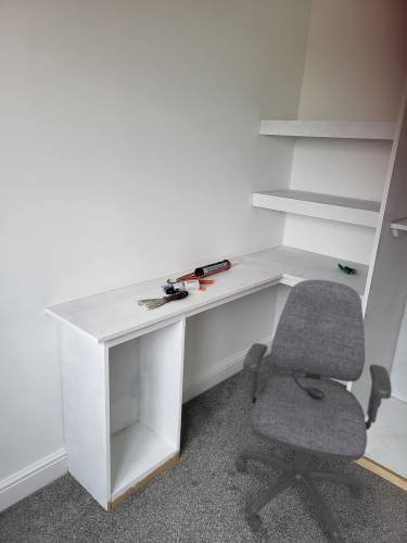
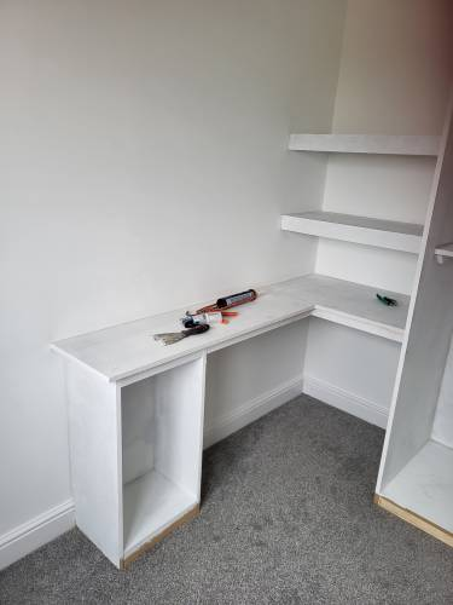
- chair (309, 399)
